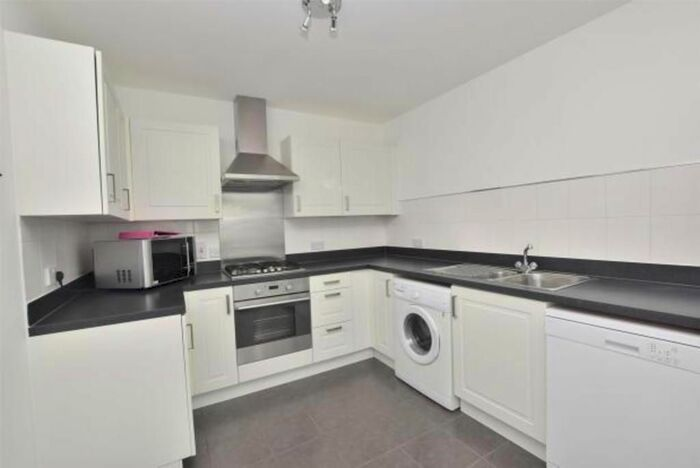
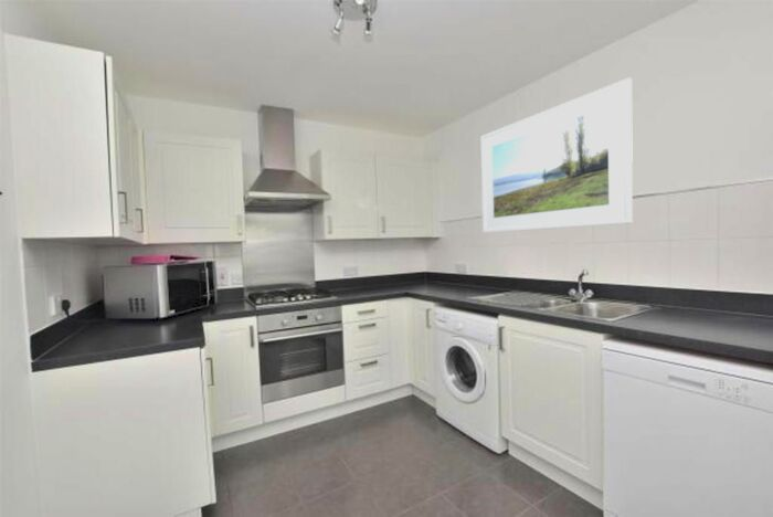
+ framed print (542, 171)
